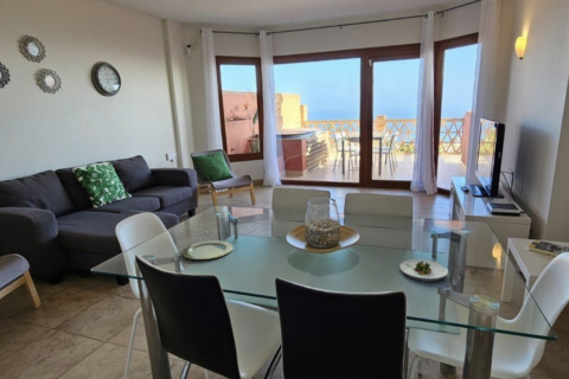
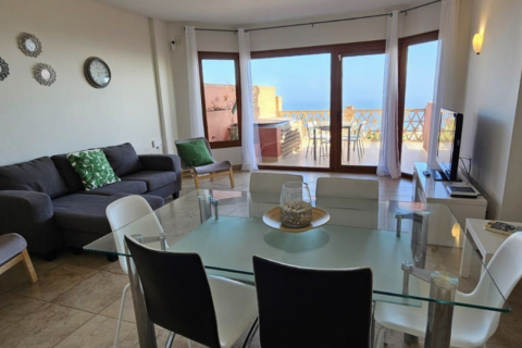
- salad plate (422, 266)
- plate (207, 249)
